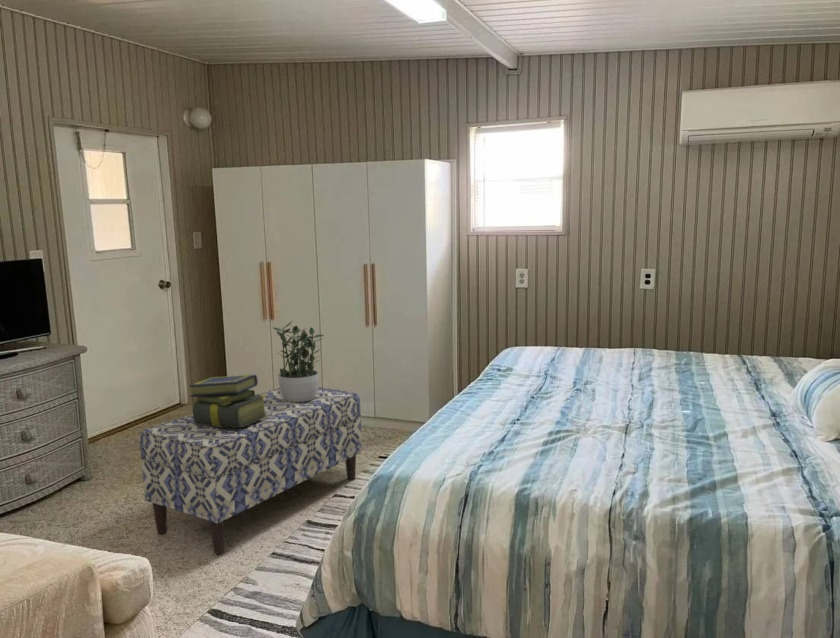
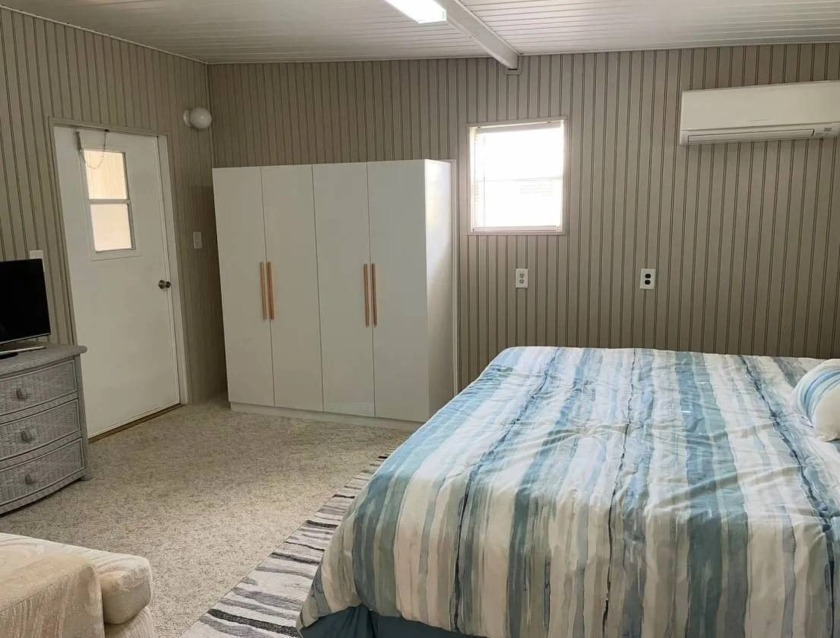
- stack of books (226, 399)
- bench (262, 457)
- potted plant (299, 359)
